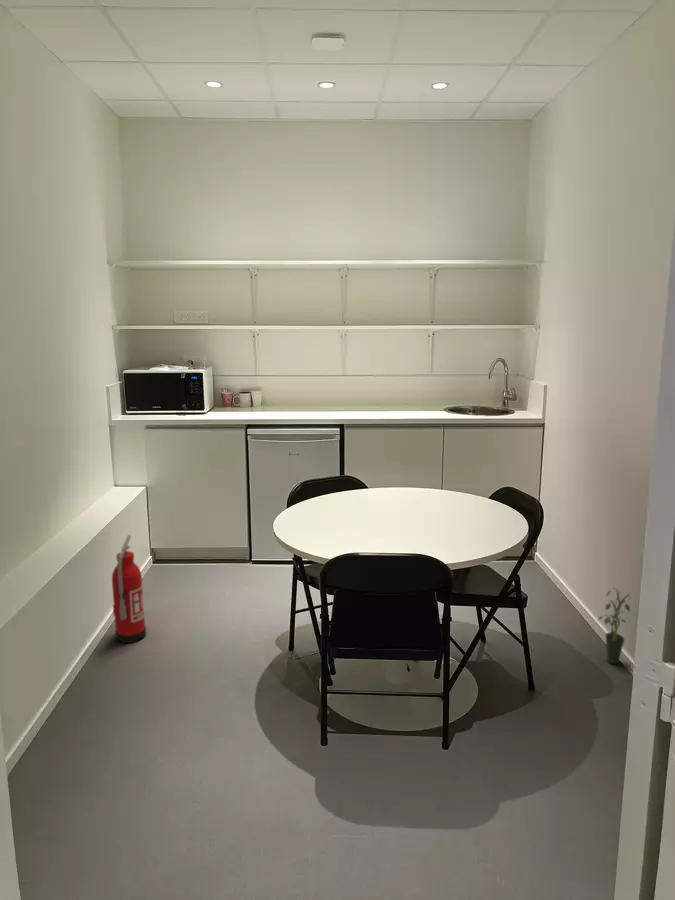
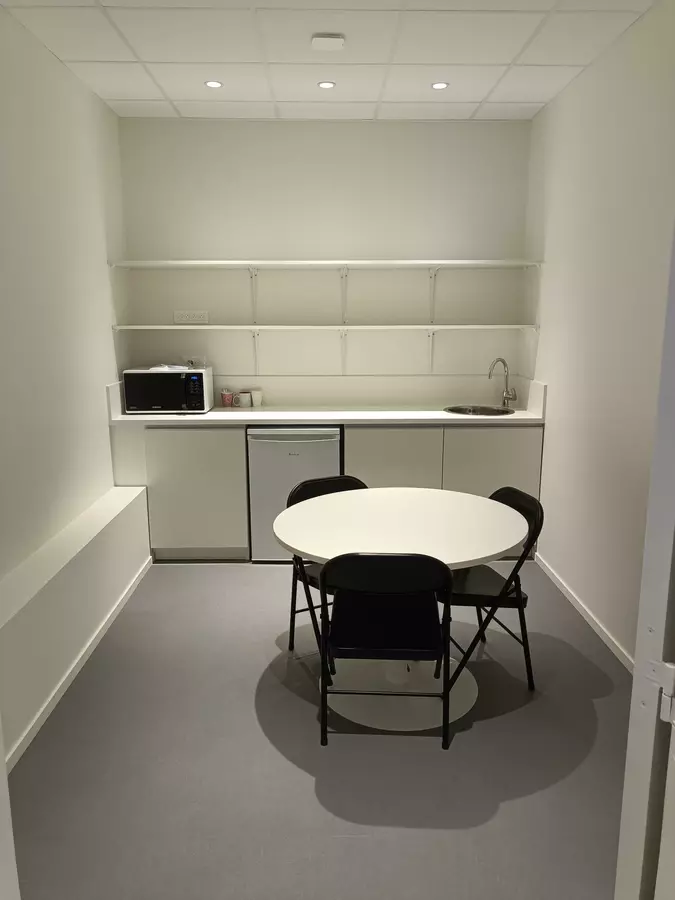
- fire extinguisher (126, 589)
- potted plant (614, 627)
